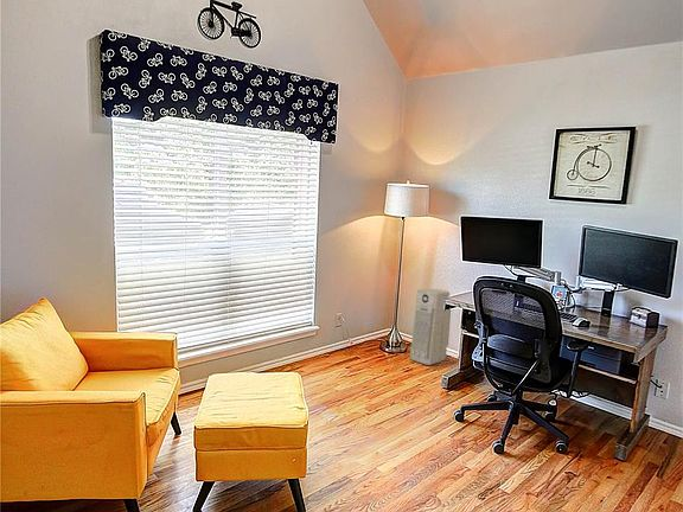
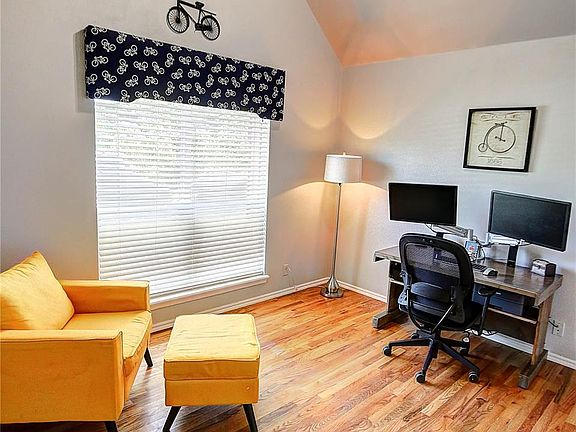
- air purifier (432, 324)
